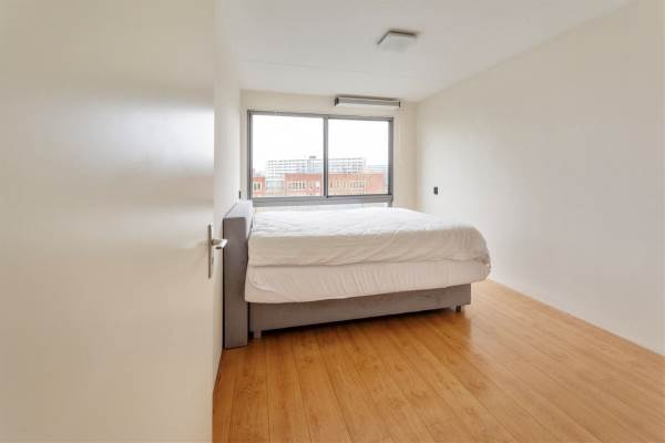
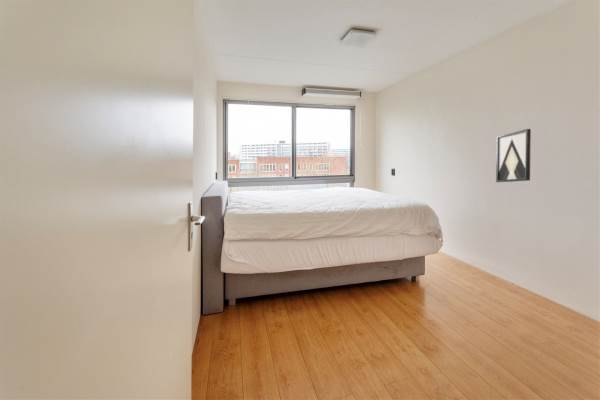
+ wall art (512, 157)
